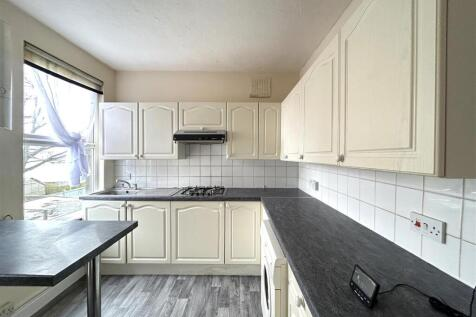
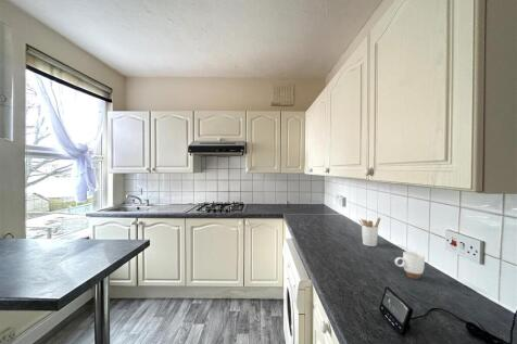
+ mug (408, 265)
+ utensil holder (368, 231)
